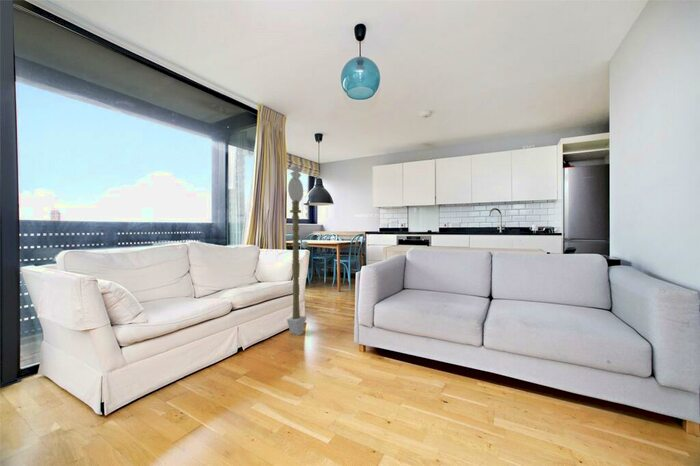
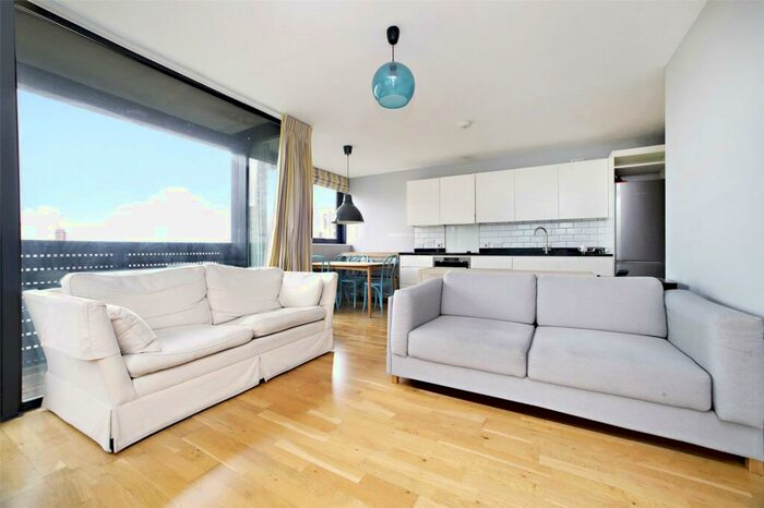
- magic staff (298, 247)
